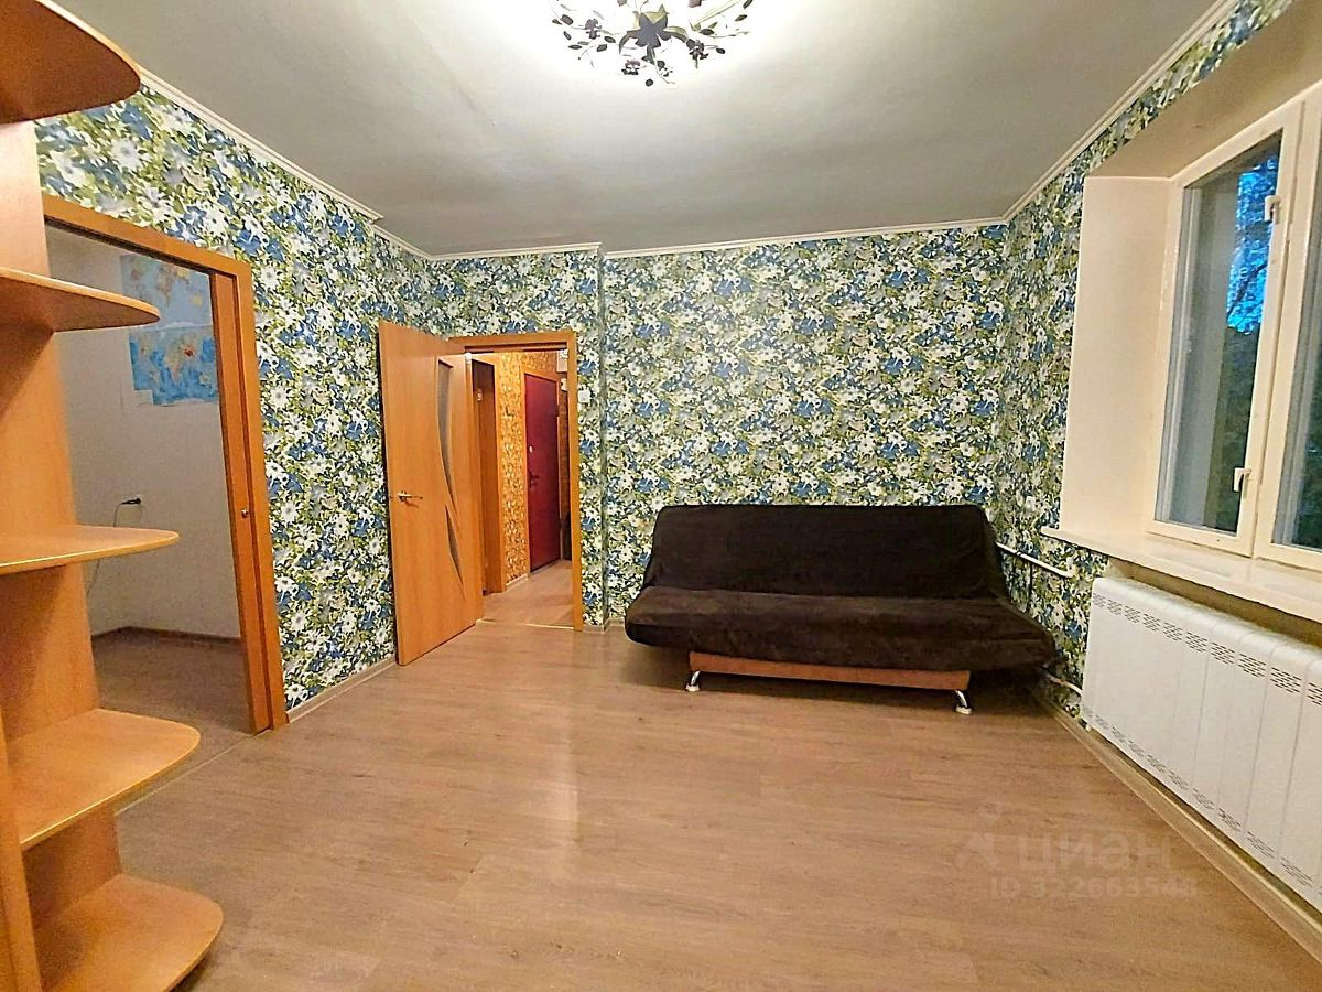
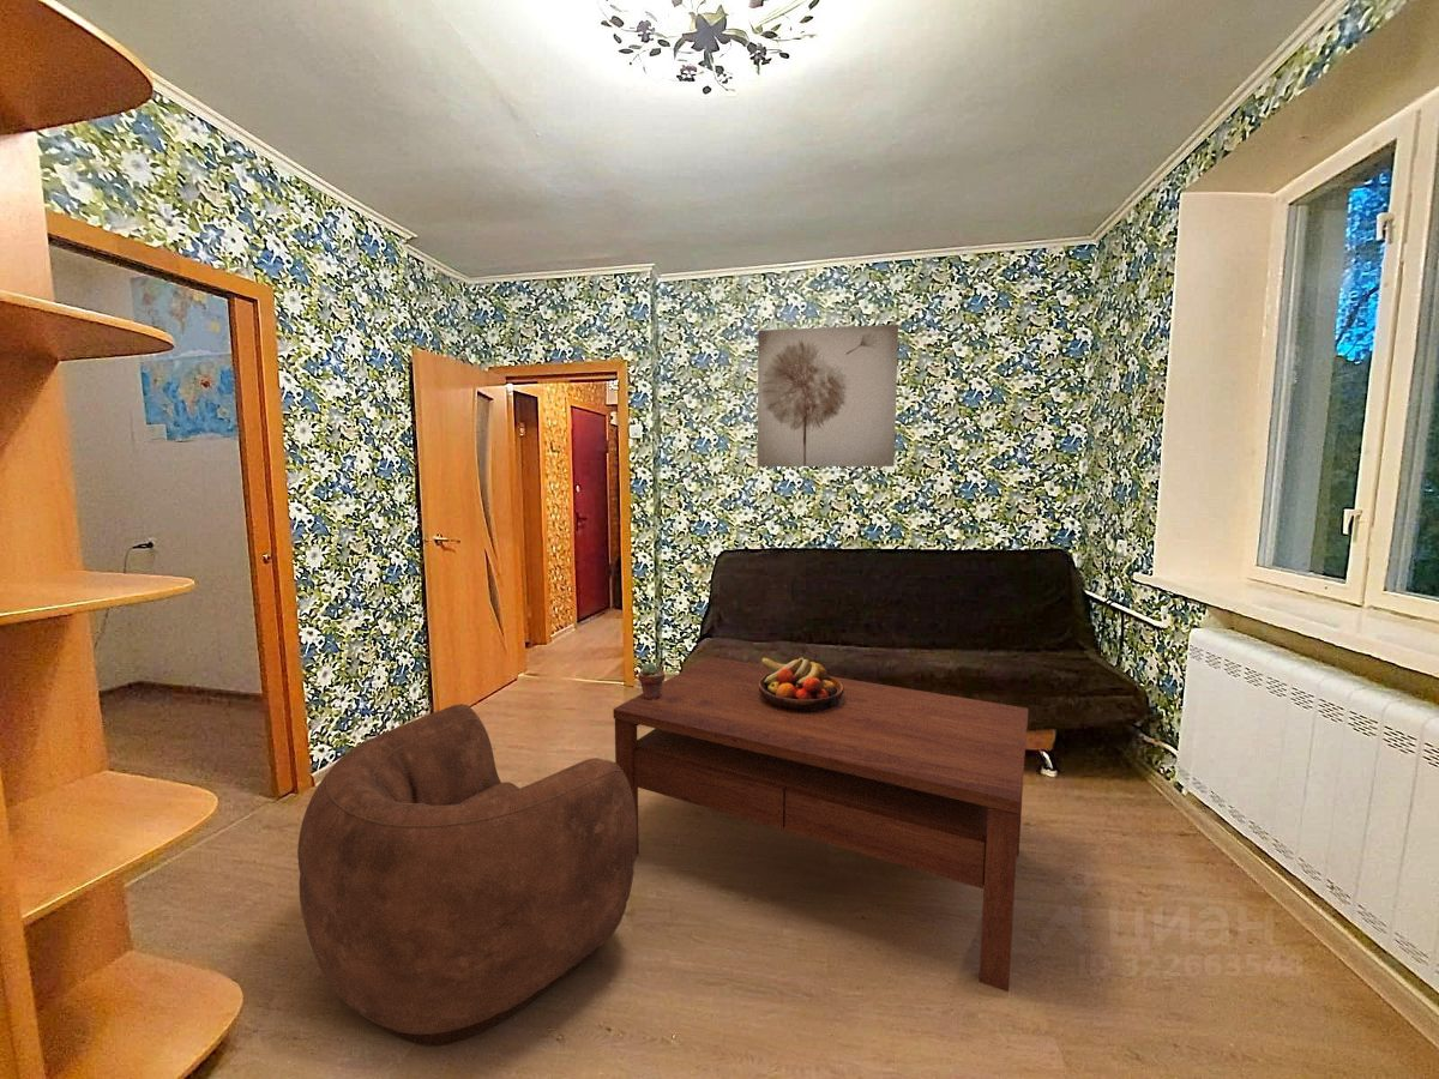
+ potted succulent (651, 679)
+ wall art (825, 397)
+ coffee table (819, 780)
+ armchair (452, 855)
+ fruit bowl (799, 680)
